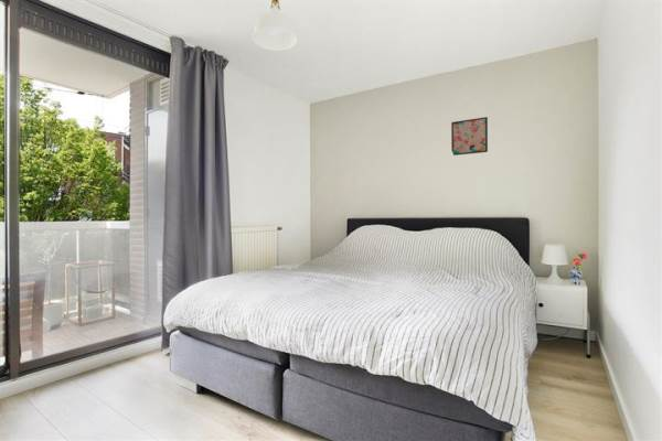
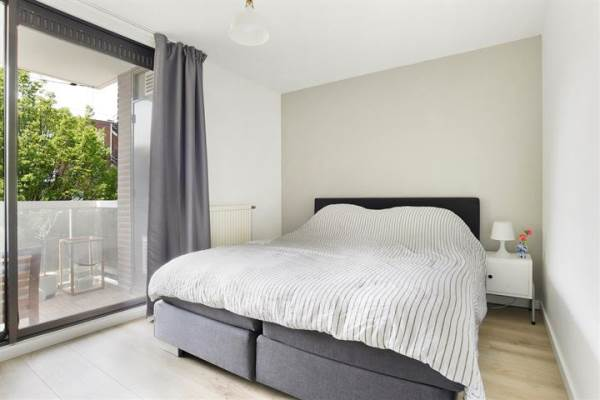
- wall art (469, 137)
